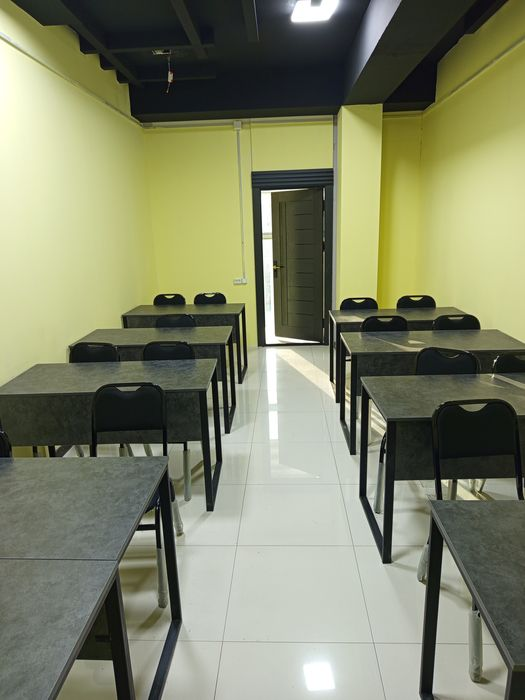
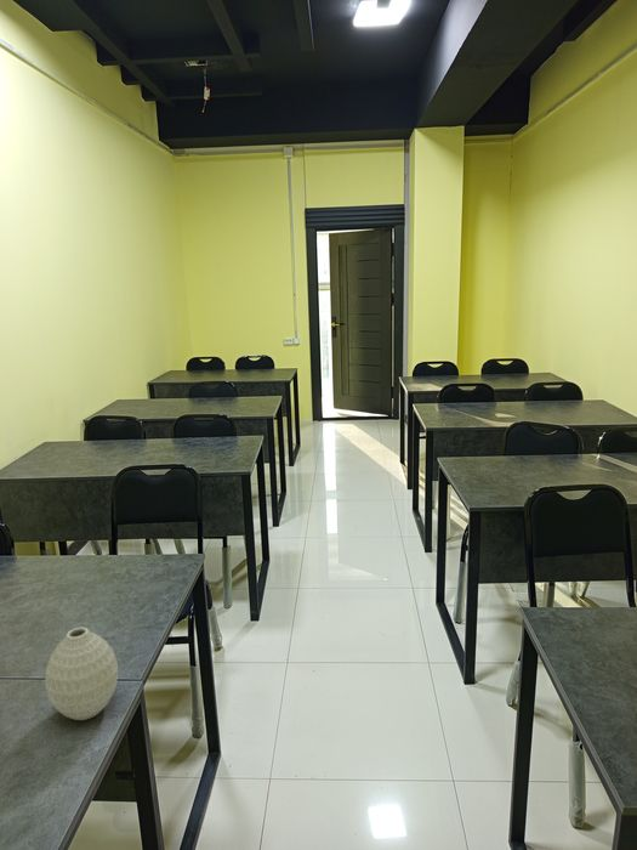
+ vase (81, 670)
